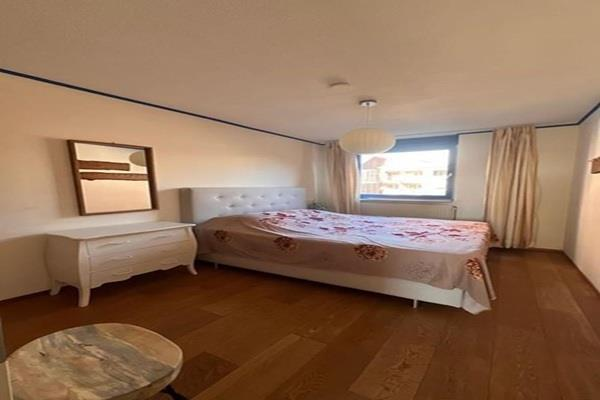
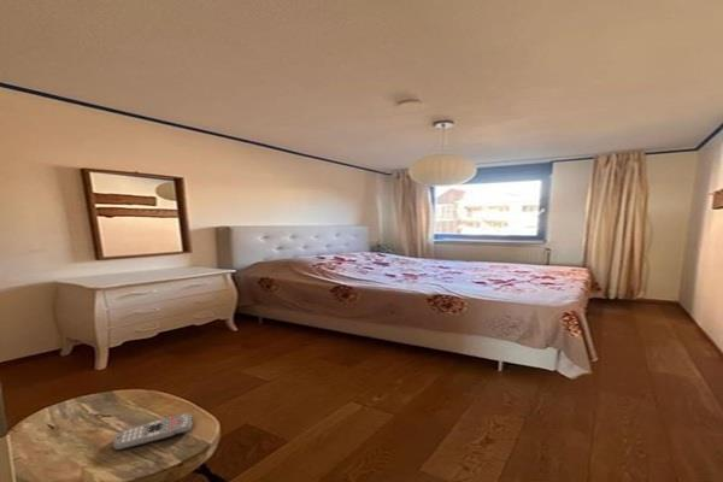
+ remote control (154, 431)
